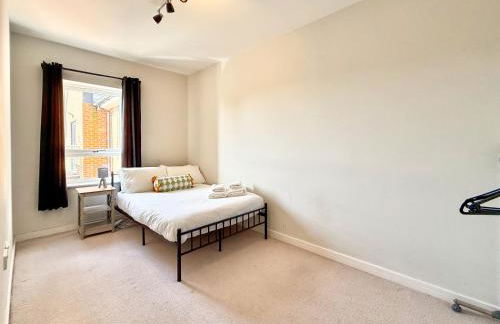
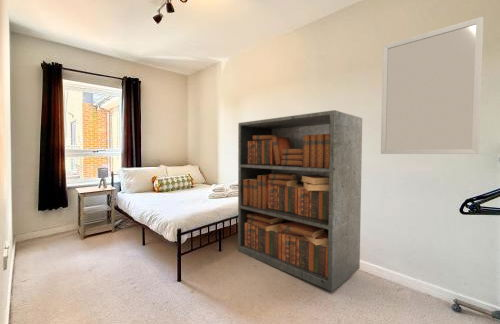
+ bookcase (294, 190)
+ home mirror (426, 94)
